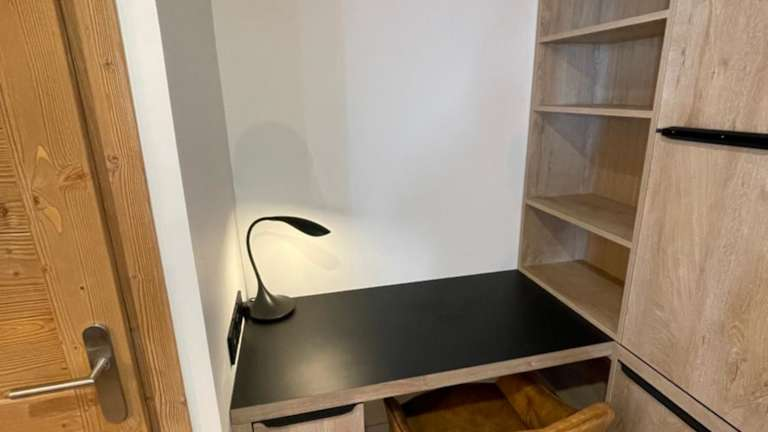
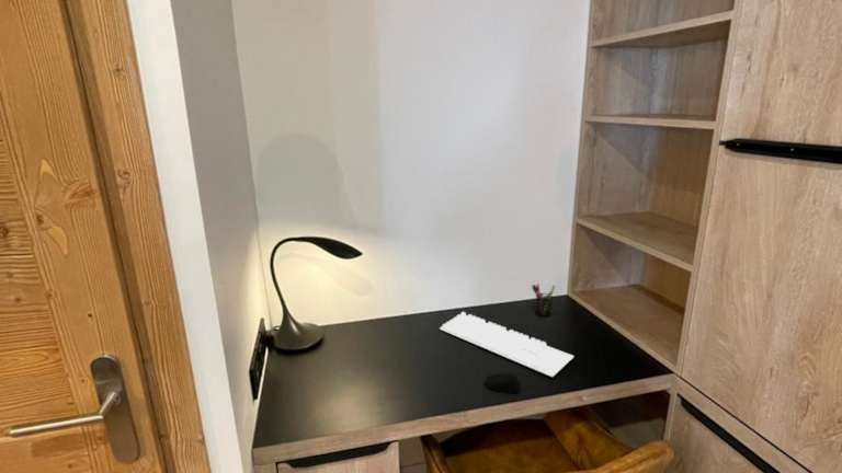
+ keyboard (501, 339)
+ pen holder (544, 299)
+ computer mouse (502, 380)
